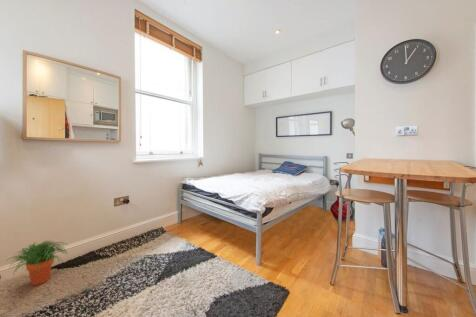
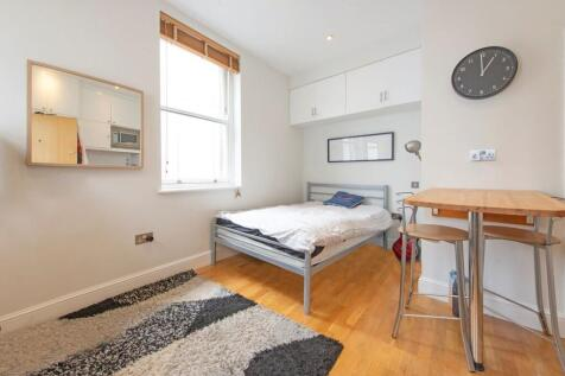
- potted plant (40, 261)
